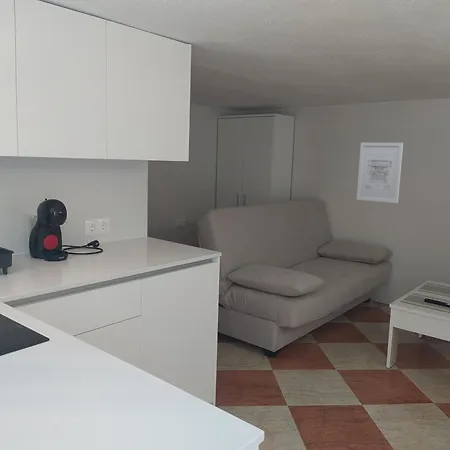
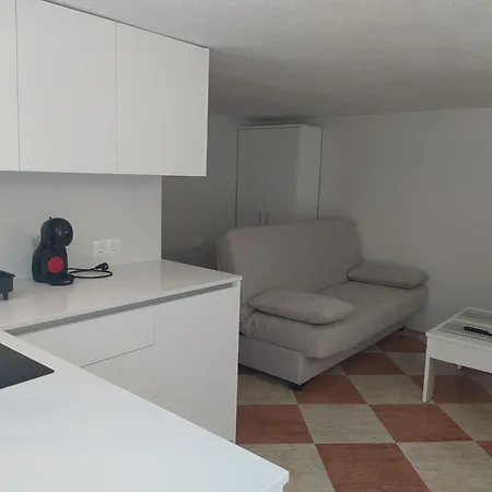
- wall art (378, 172)
